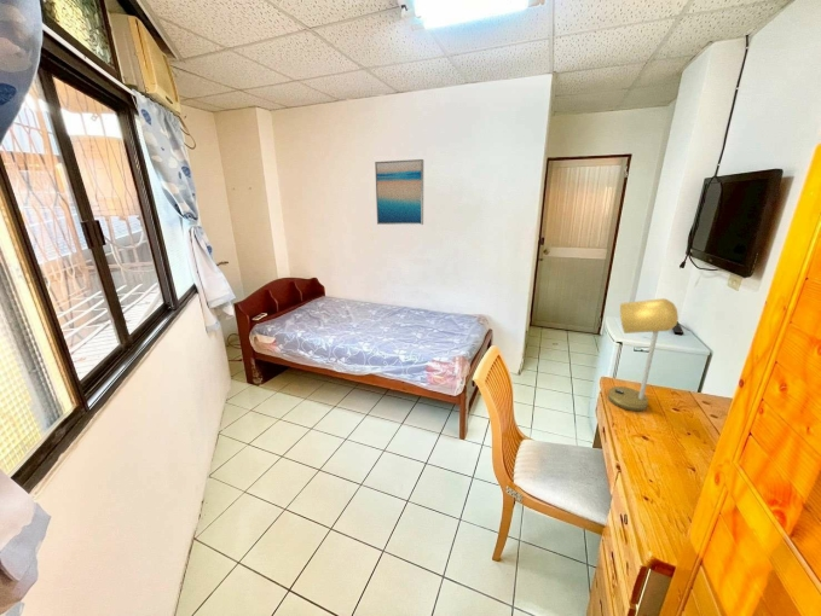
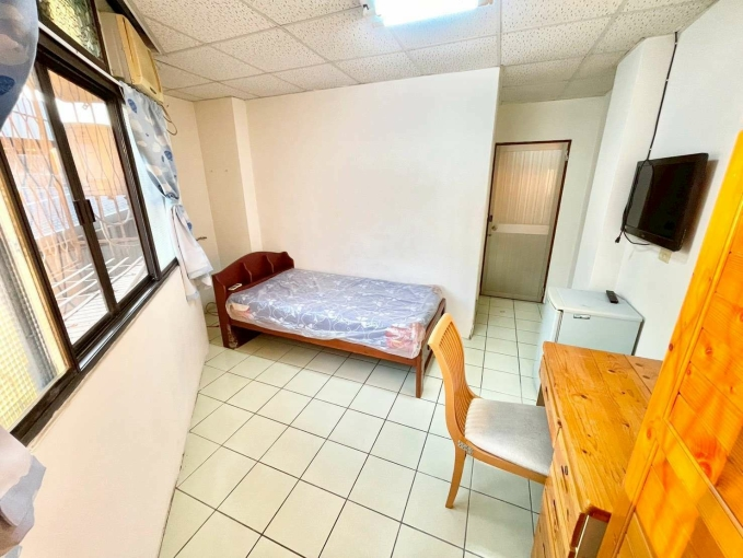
- desk lamp (648, 353)
- wall art (399, 193)
